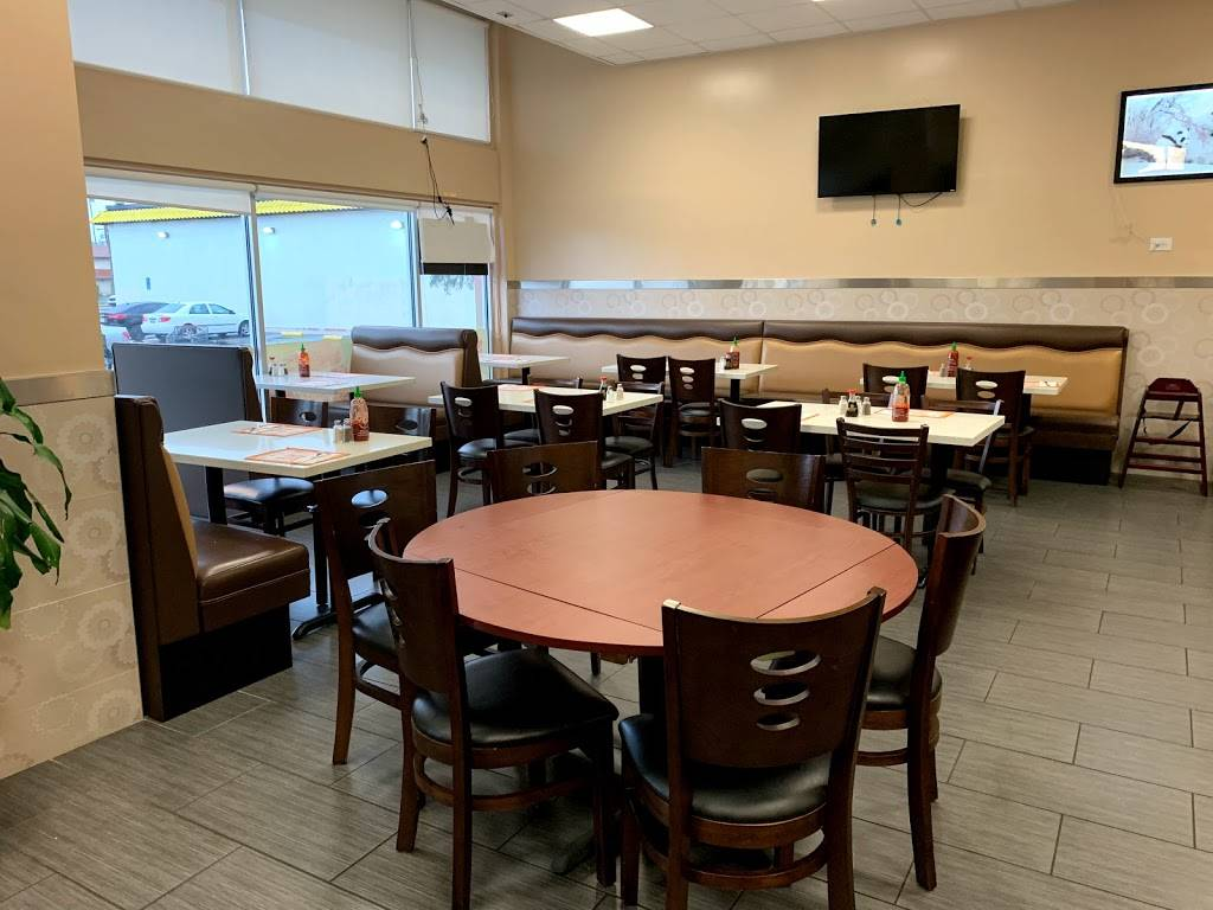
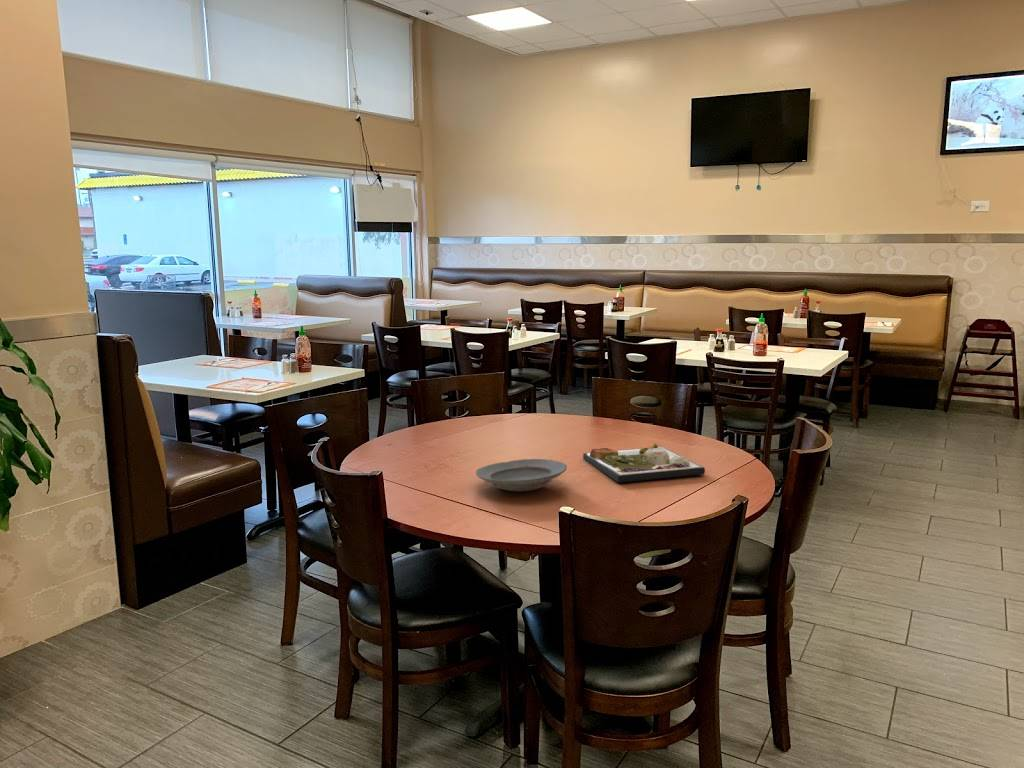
+ dinner plate (641, 458)
+ plate (521, 476)
